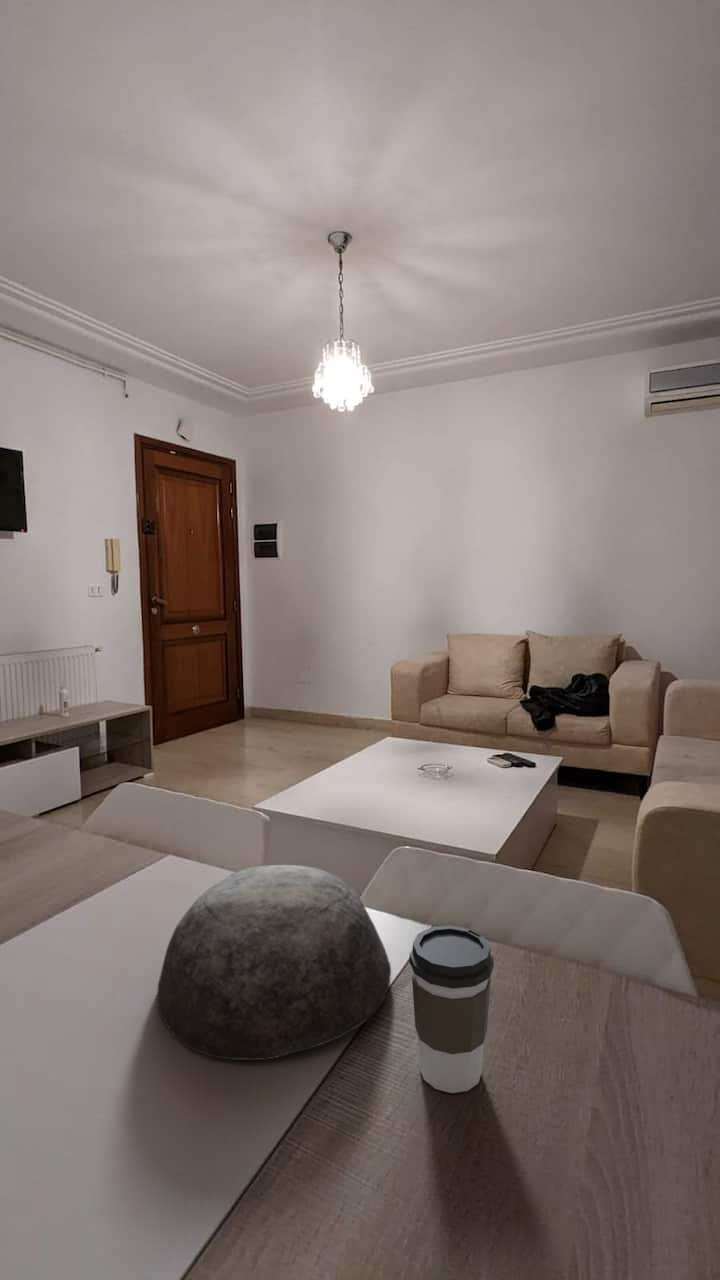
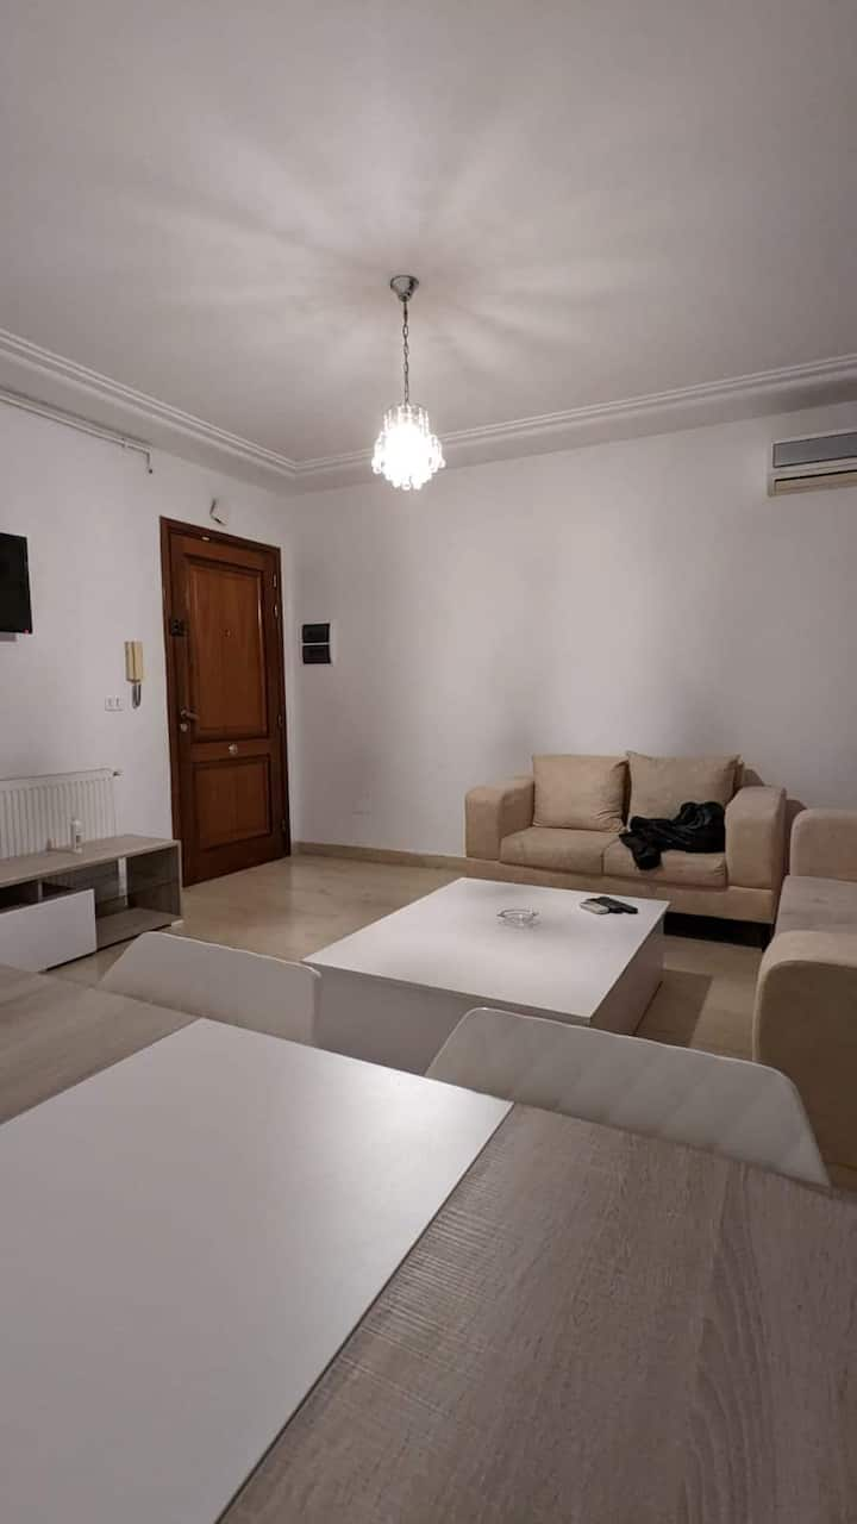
- bowl (274, 933)
- coffee cup (450, 1008)
